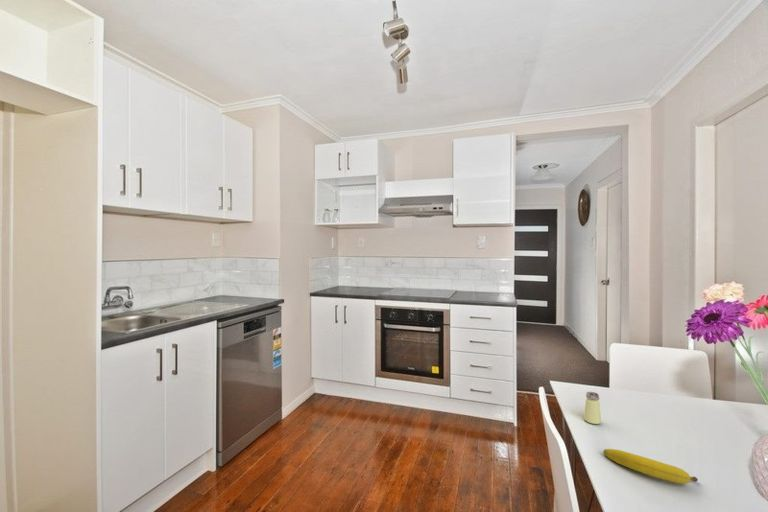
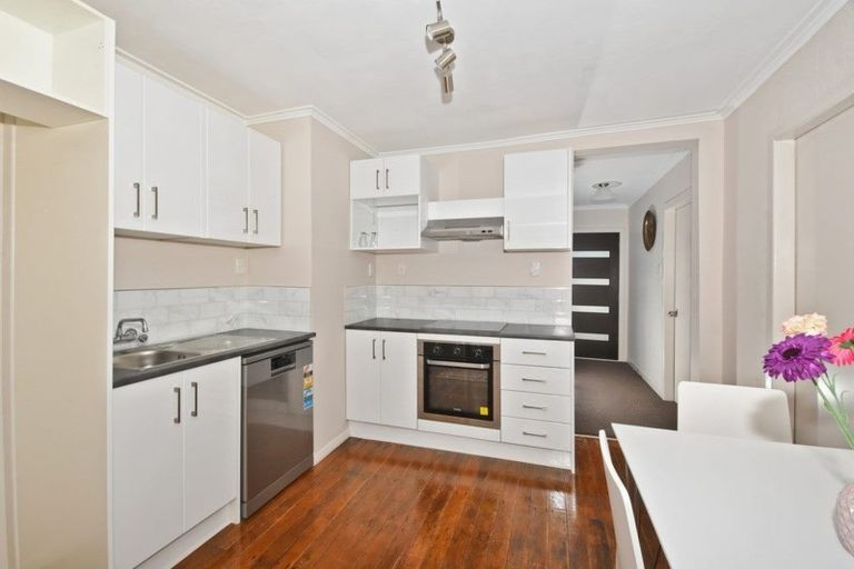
- saltshaker (592, 407)
- fruit (647, 463)
